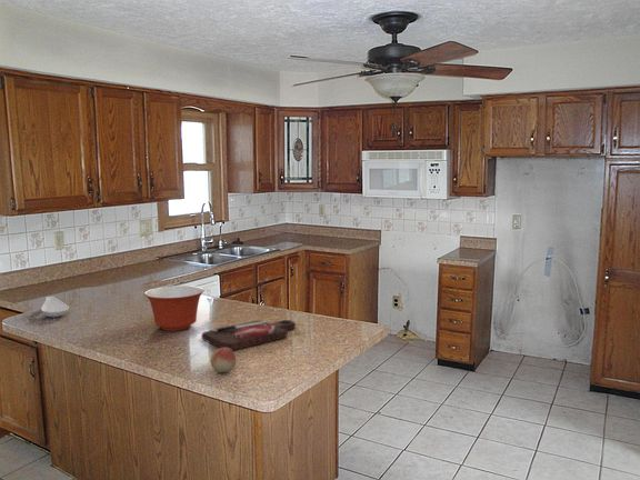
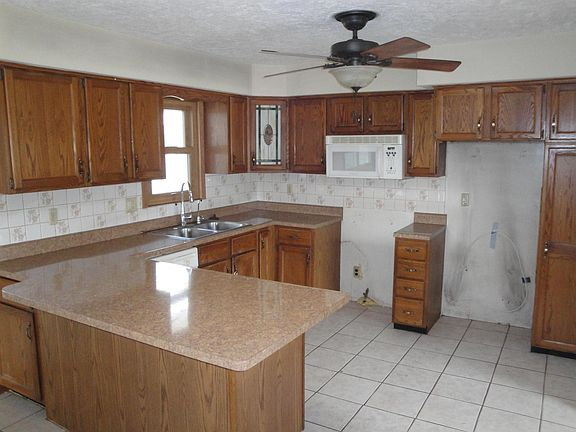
- fruit (222, 360)
- spoon rest (52, 306)
- mixing bowl (174, 309)
- cutting board (254, 328)
